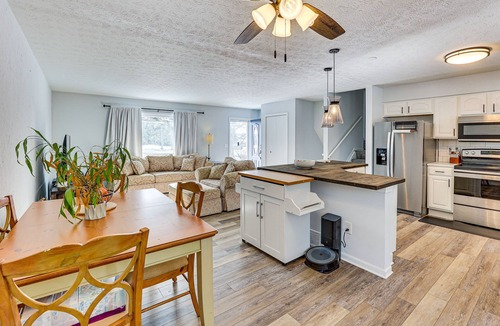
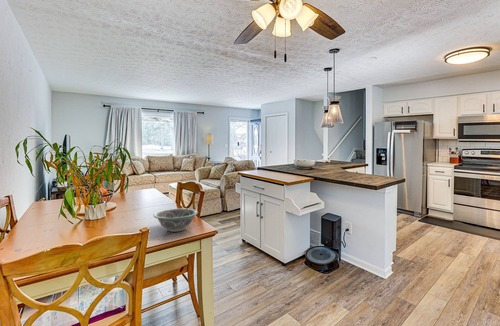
+ bowl (176, 220)
